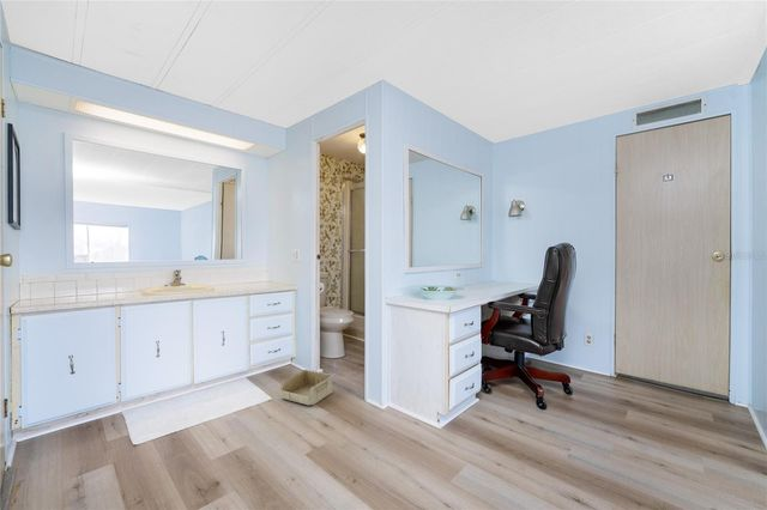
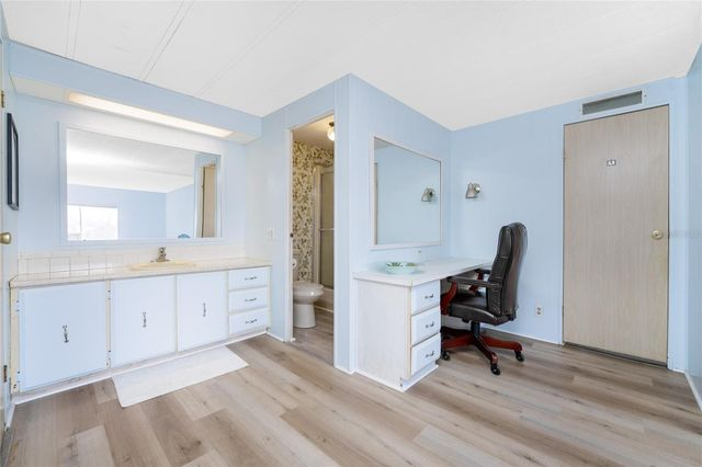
- storage bin (307, 387)
